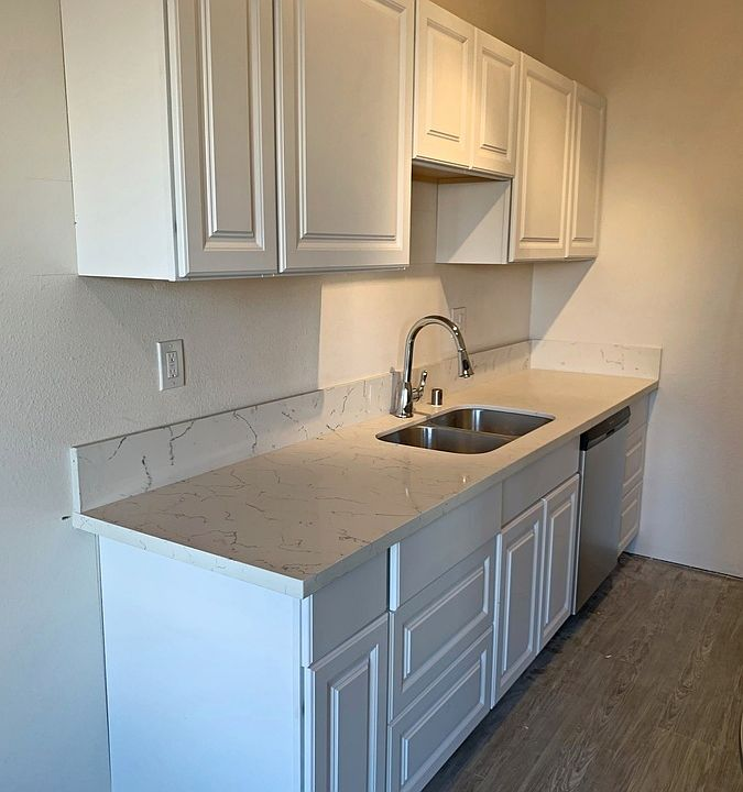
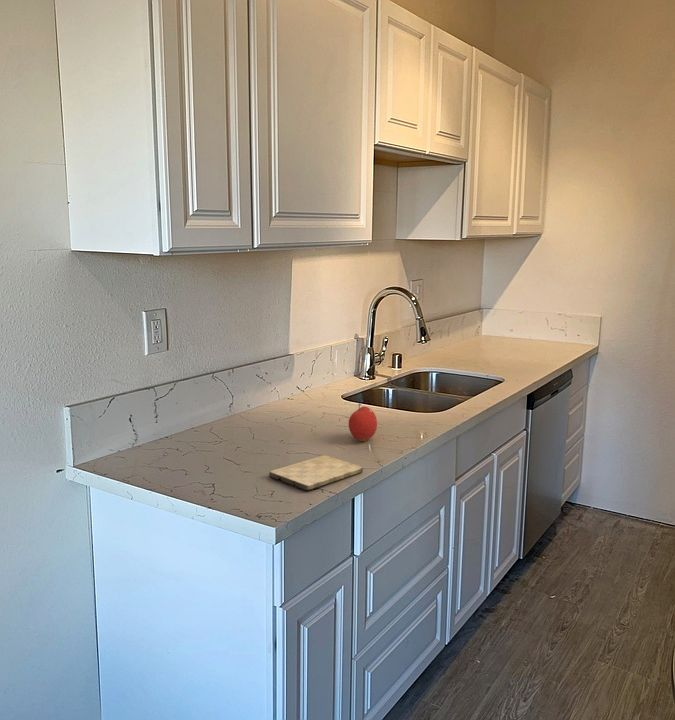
+ cutting board (316, 471)
+ fruit (362, 421)
